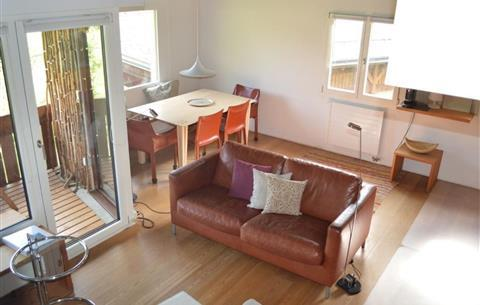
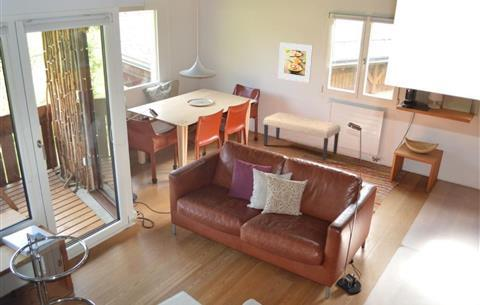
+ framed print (294, 62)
+ bench (300, 132)
